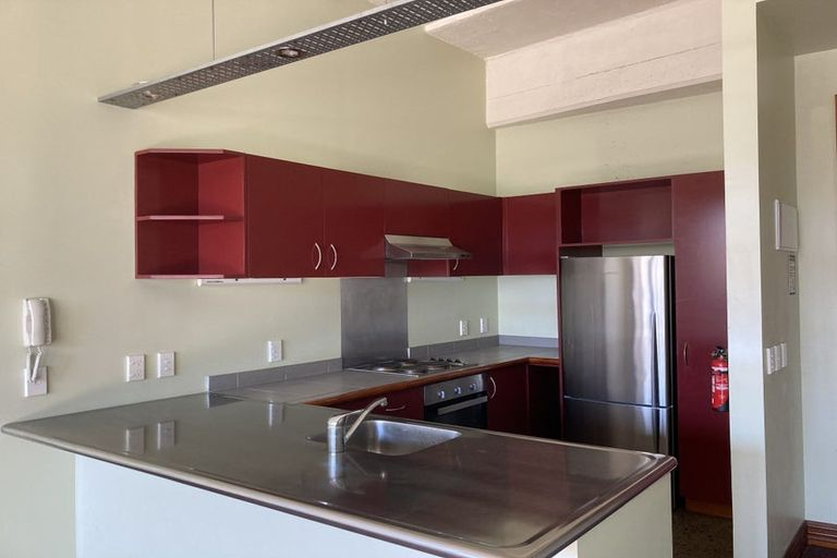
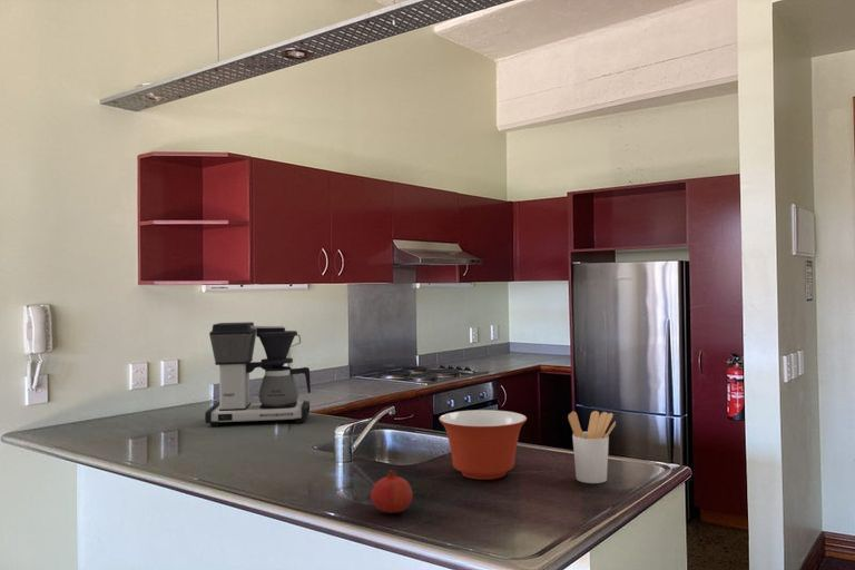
+ fruit (392, 491)
+ coffee maker (263, 368)
+ mixing bowl (483, 445)
+ utensil holder (593, 444)
